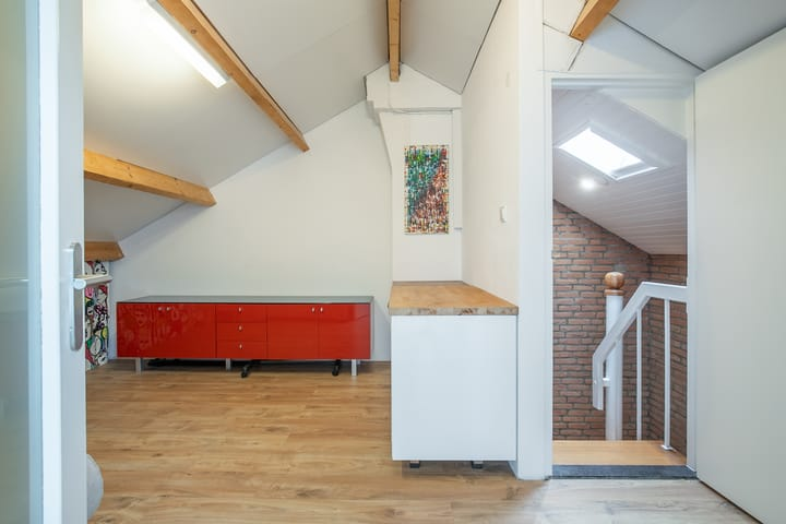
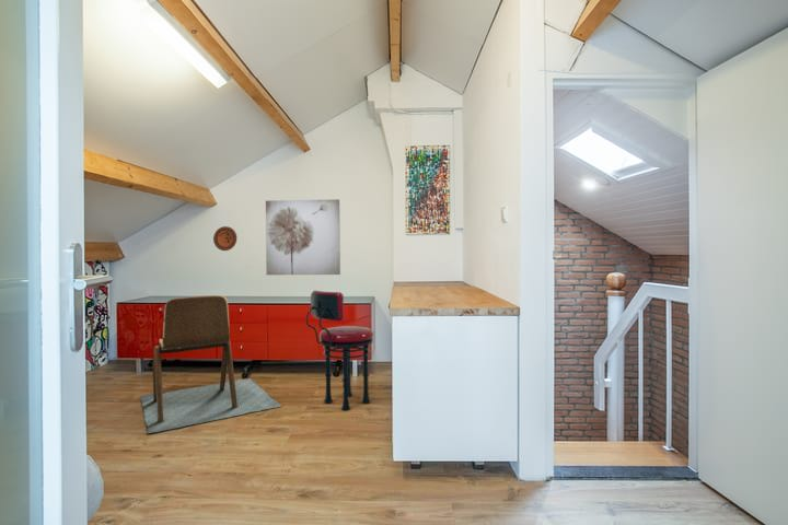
+ stool (341, 347)
+ wall art (302, 237)
+ chair (207, 347)
+ decorative plate (224, 238)
